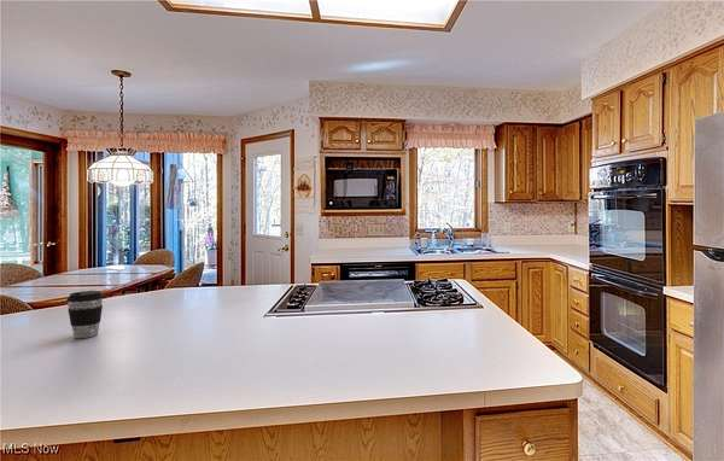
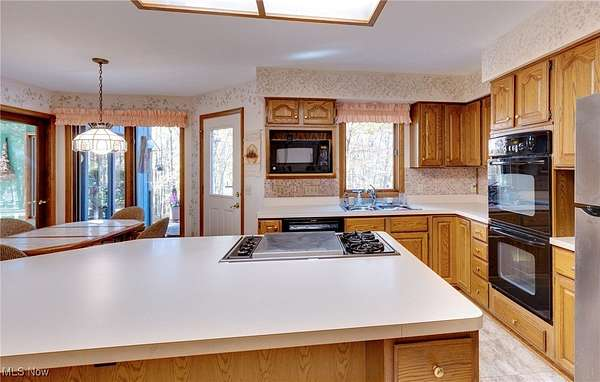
- coffee cup (86, 314)
